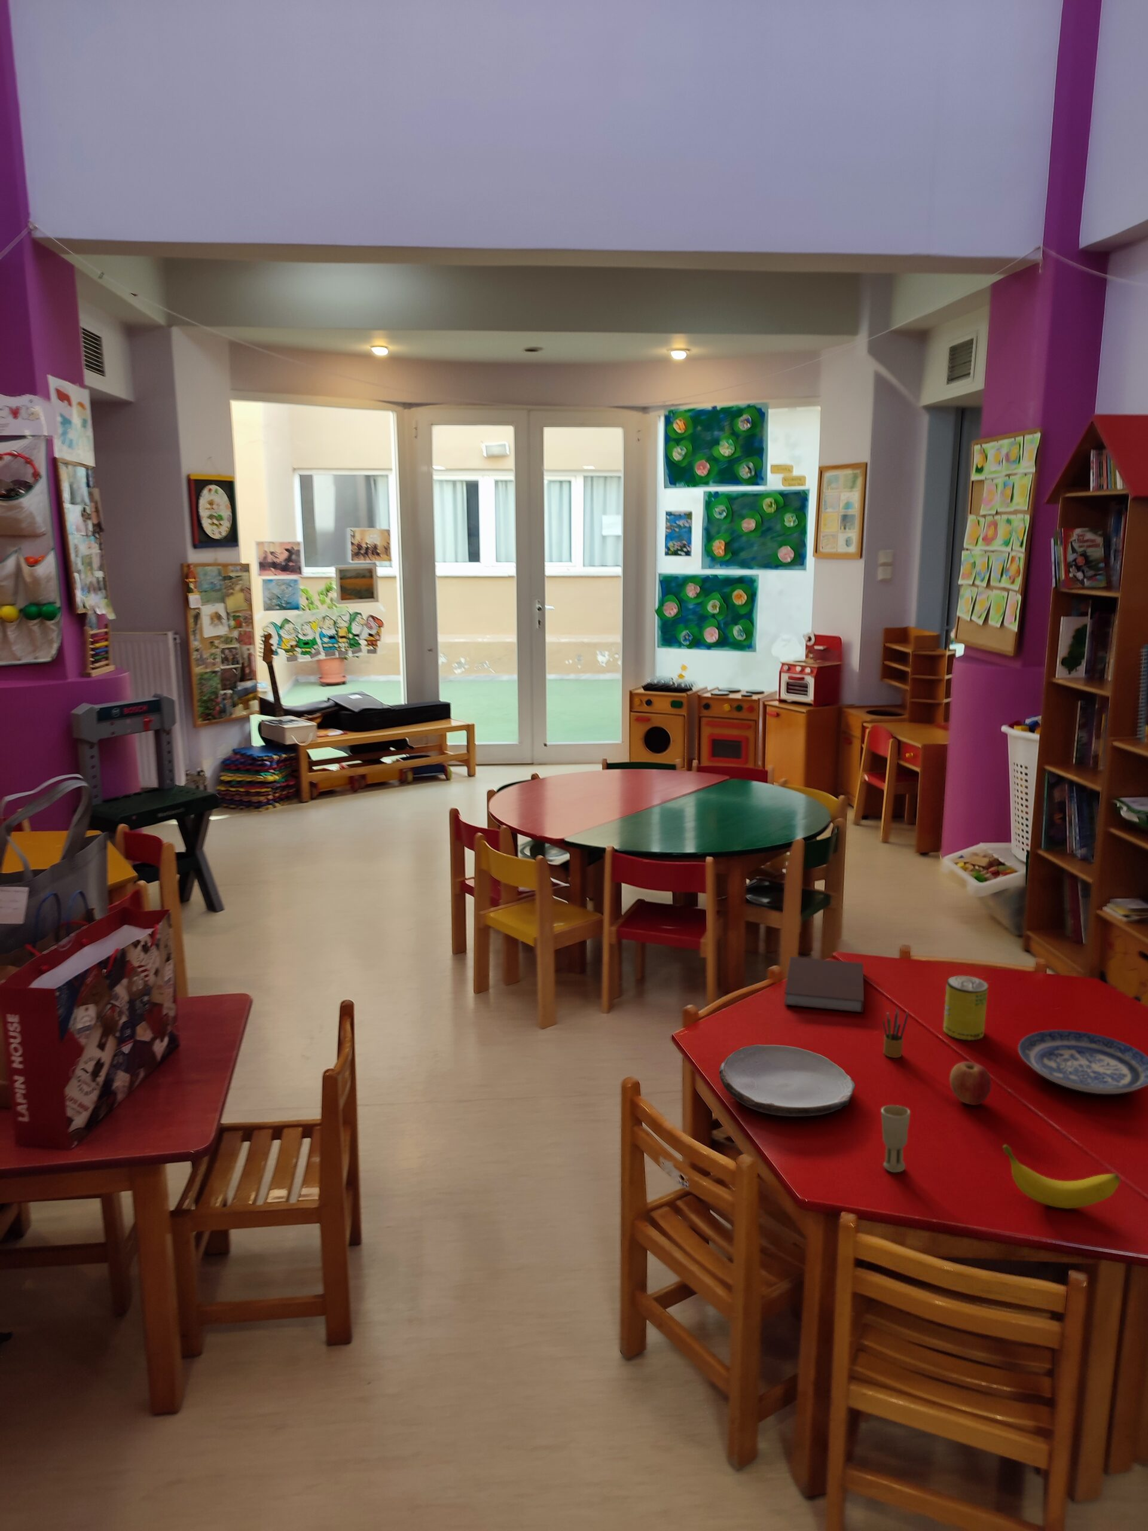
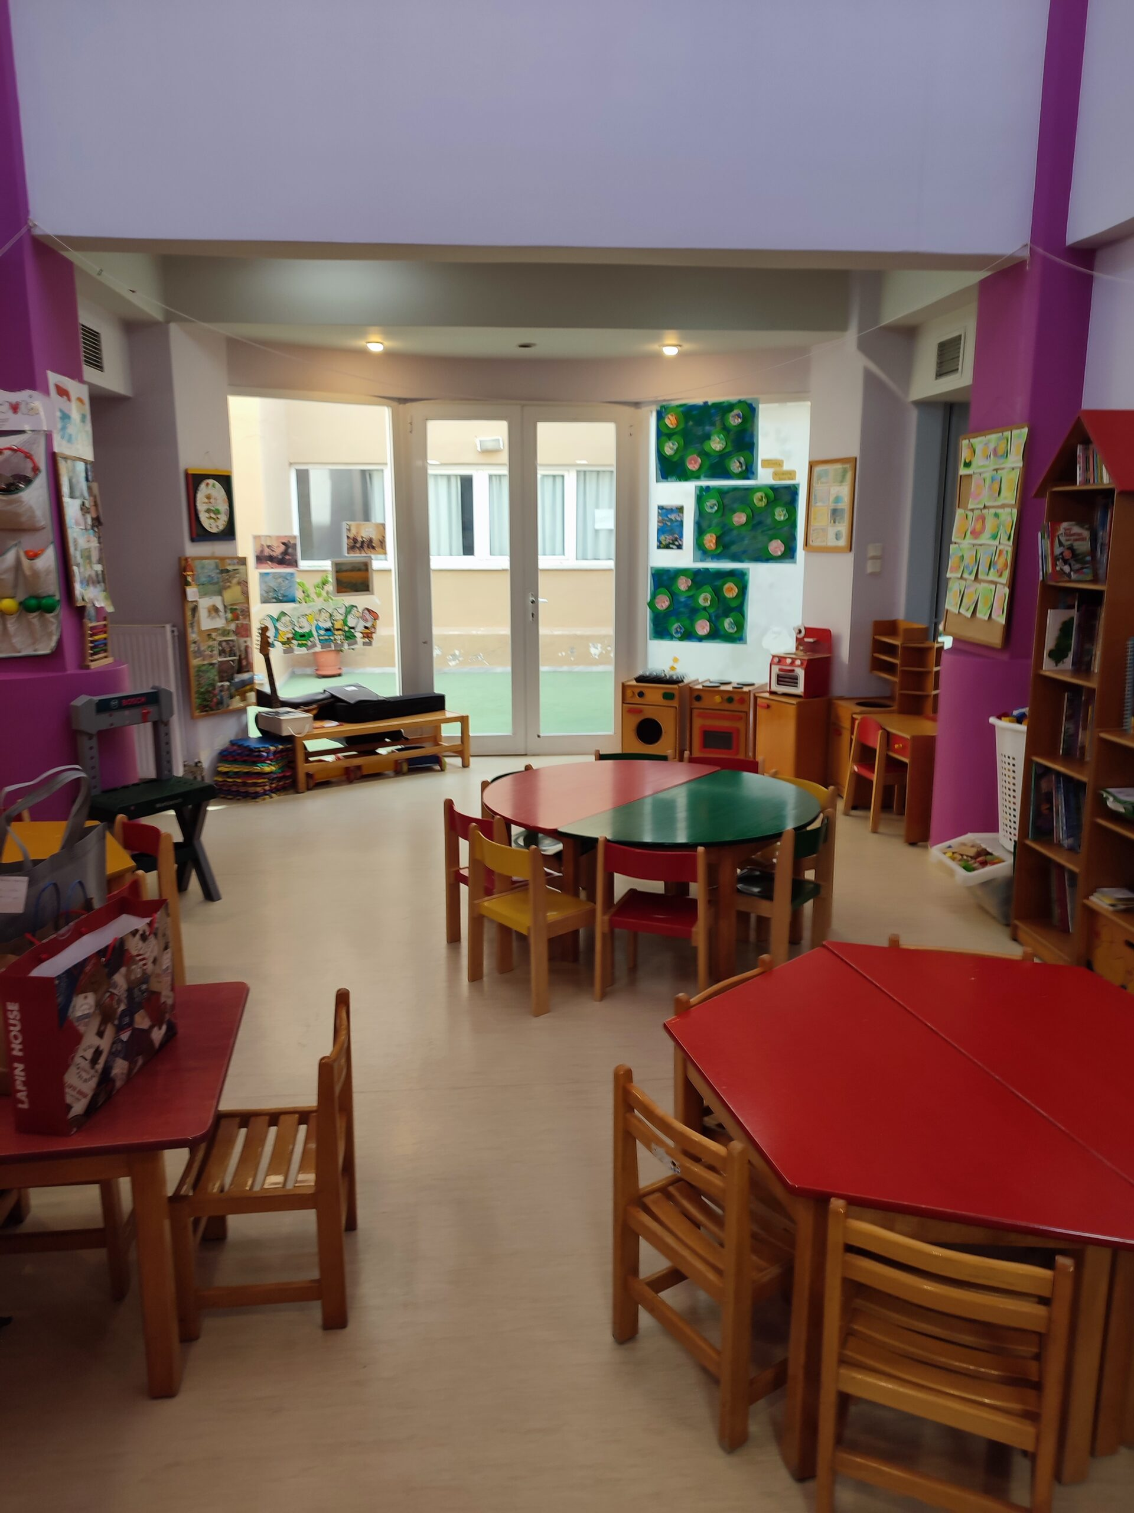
- apple (971, 1083)
- pencil box (895, 1033)
- cup (894, 1139)
- banana (1059, 1180)
- notebook (825, 984)
- plate (786, 1081)
- plate (1085, 1066)
- beverage can (965, 1007)
